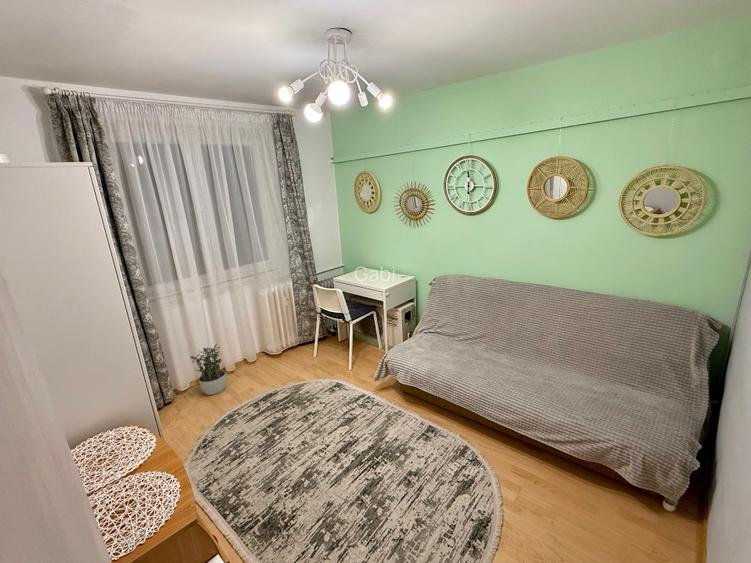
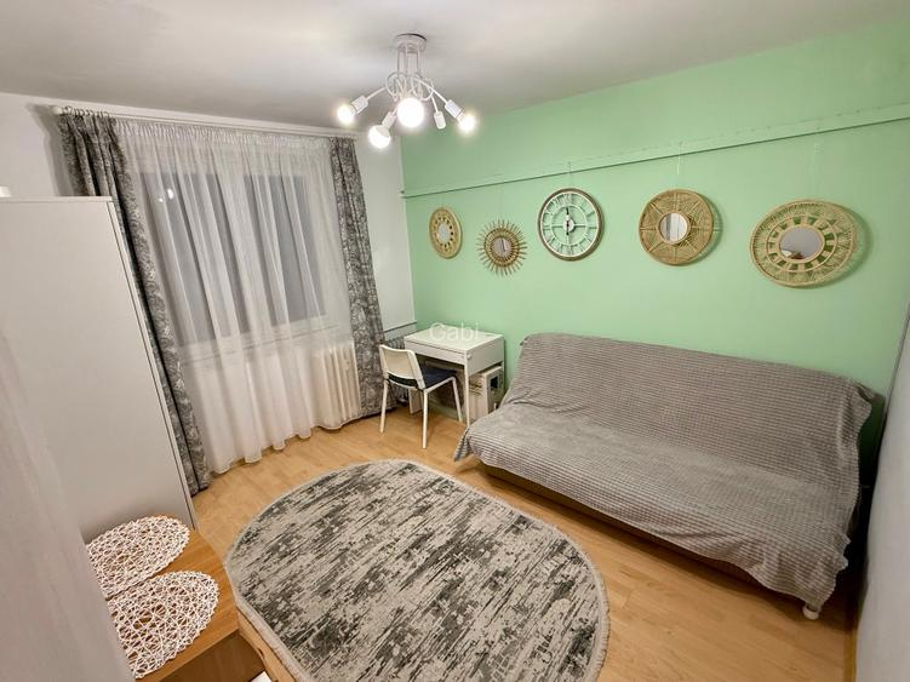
- potted plant (208, 368)
